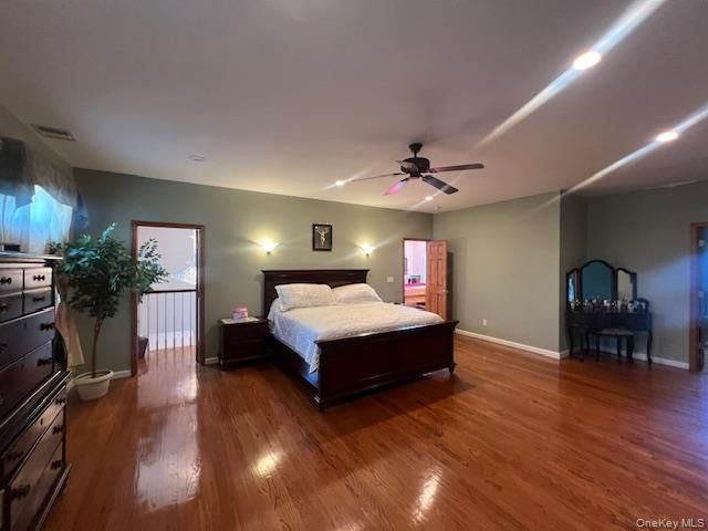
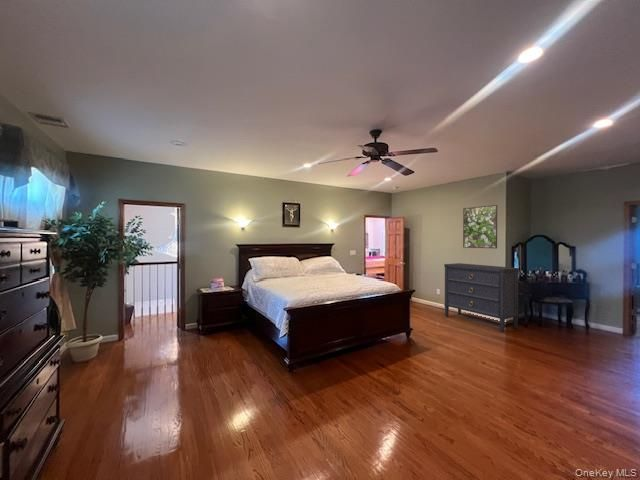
+ dresser (478, 294)
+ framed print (479, 227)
